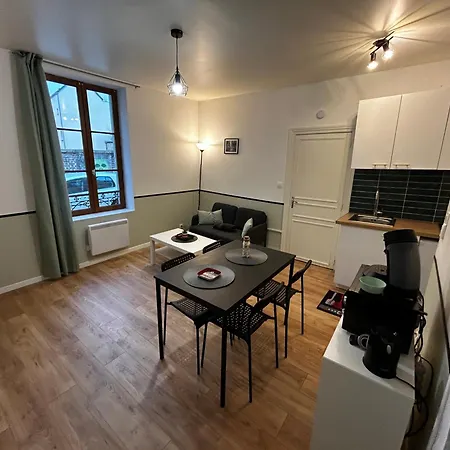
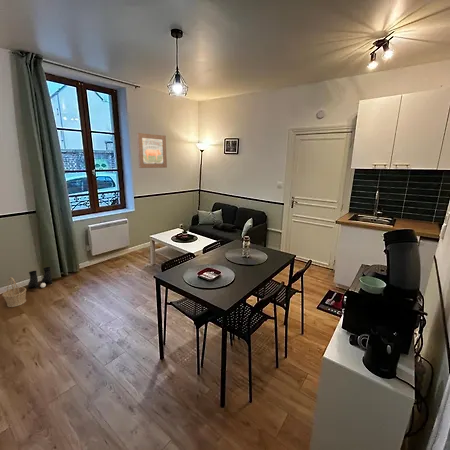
+ basket (14, 290)
+ boots (37, 278)
+ wall art (152, 151)
